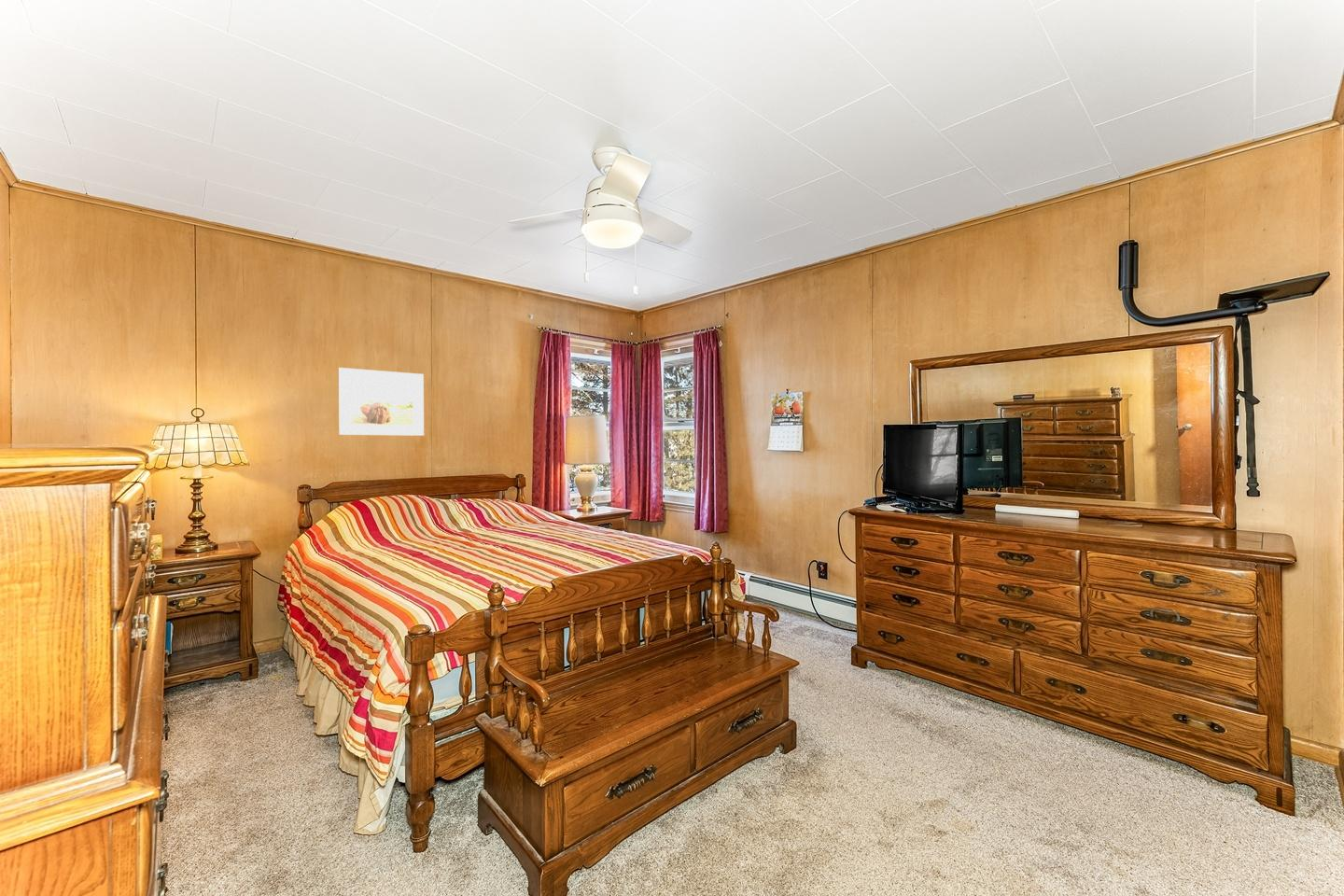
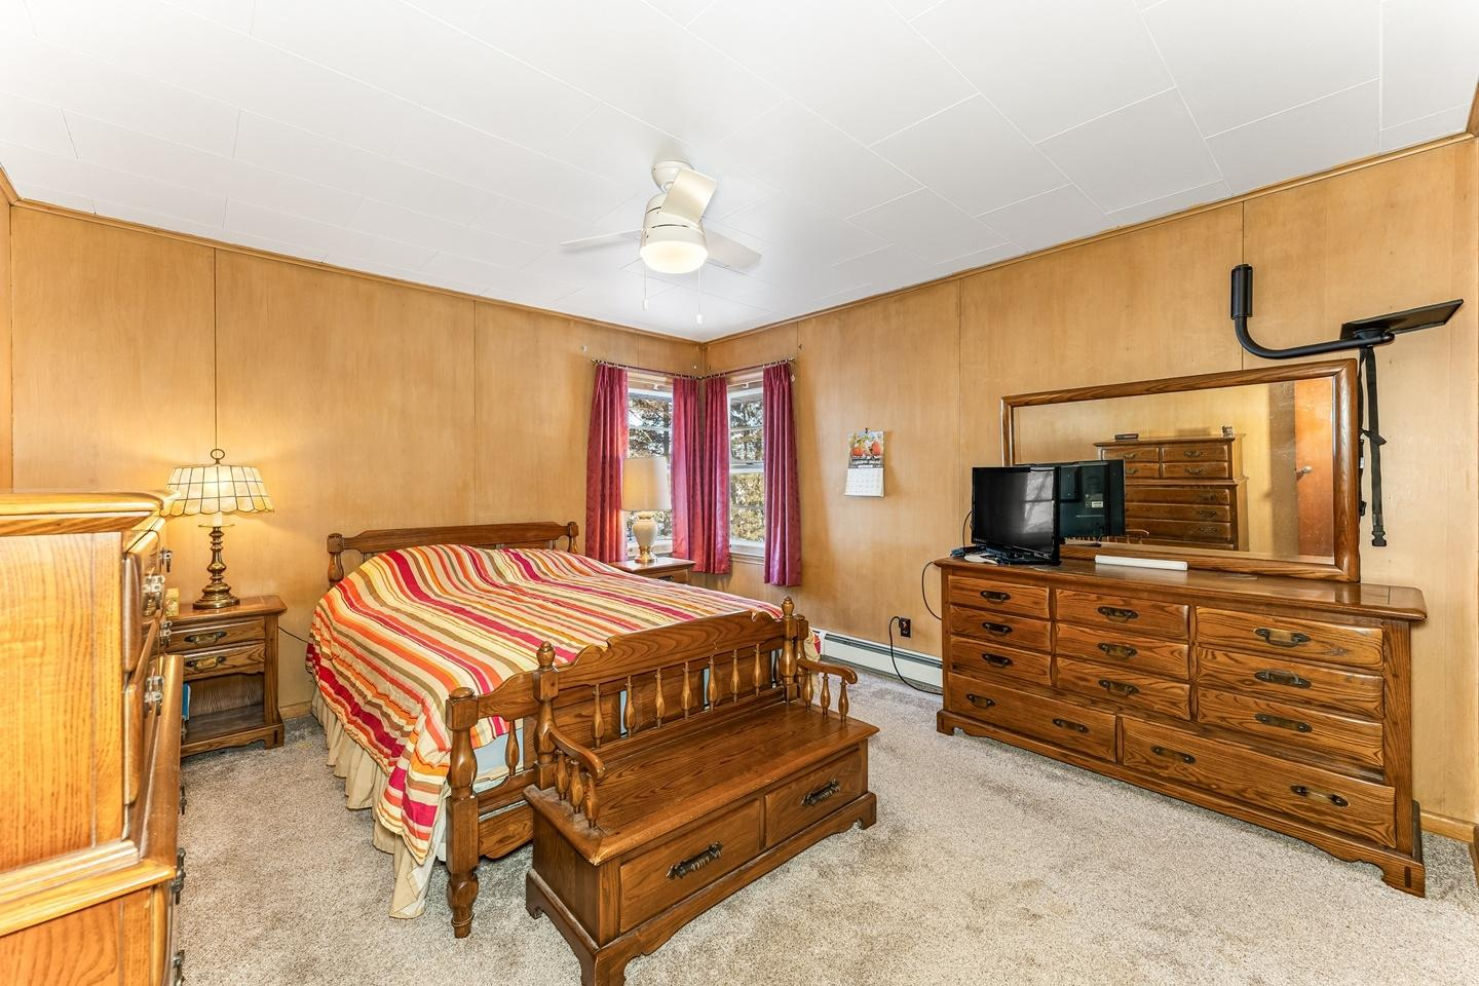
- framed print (383, 402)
